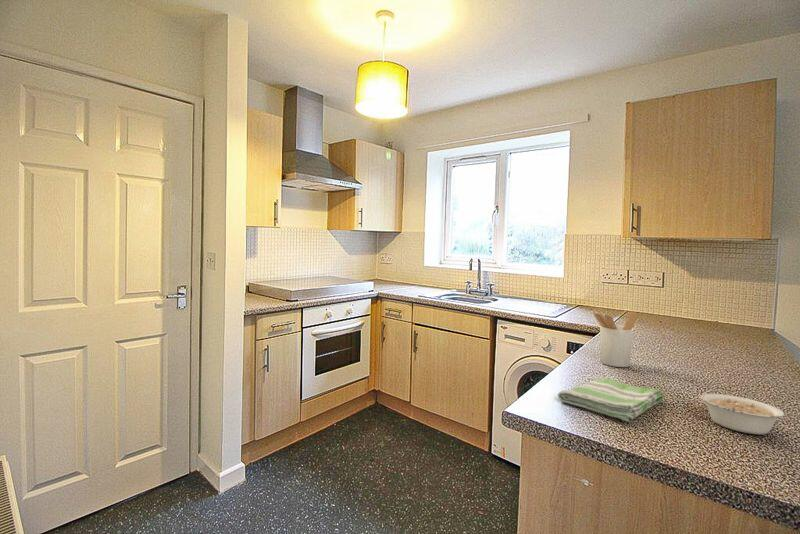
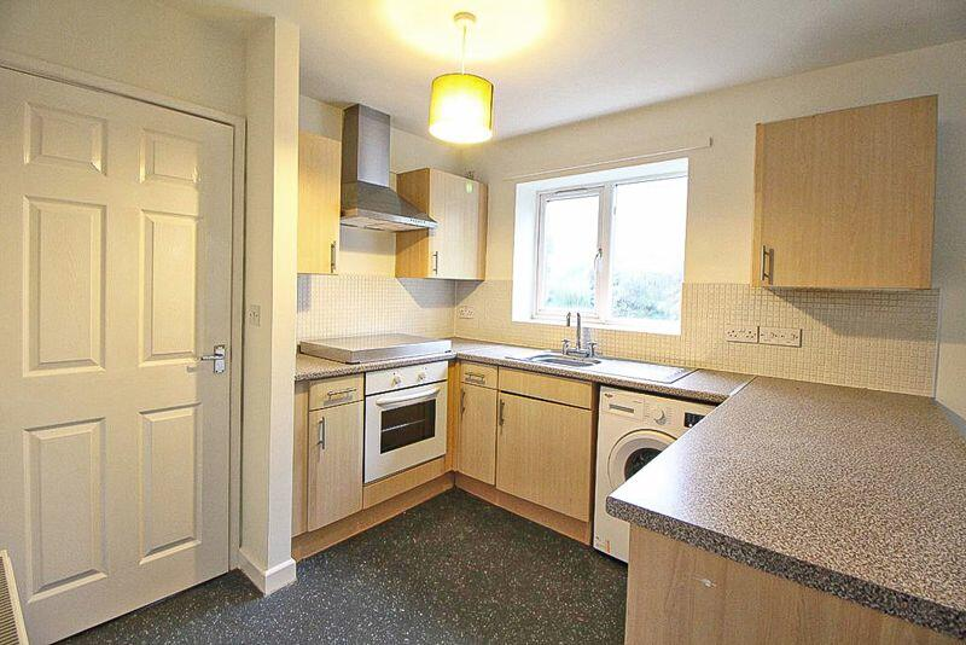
- legume (743, 413)
- utensil holder (611, 337)
- dish towel (610, 393)
